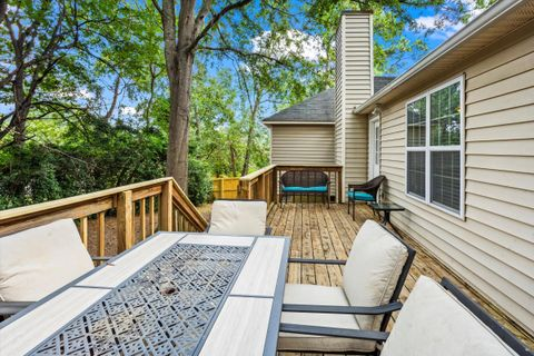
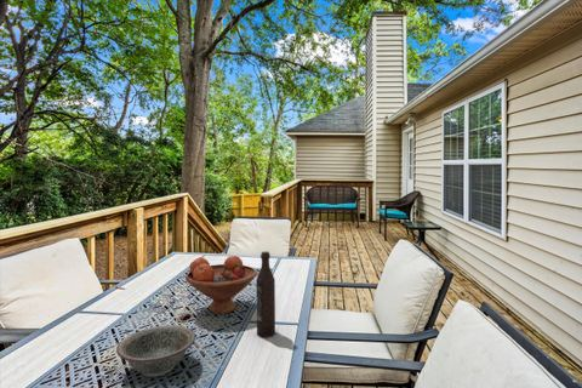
+ wine bottle (266, 292)
+ fruit bowl (222, 284)
+ decorative bowl (158, 354)
